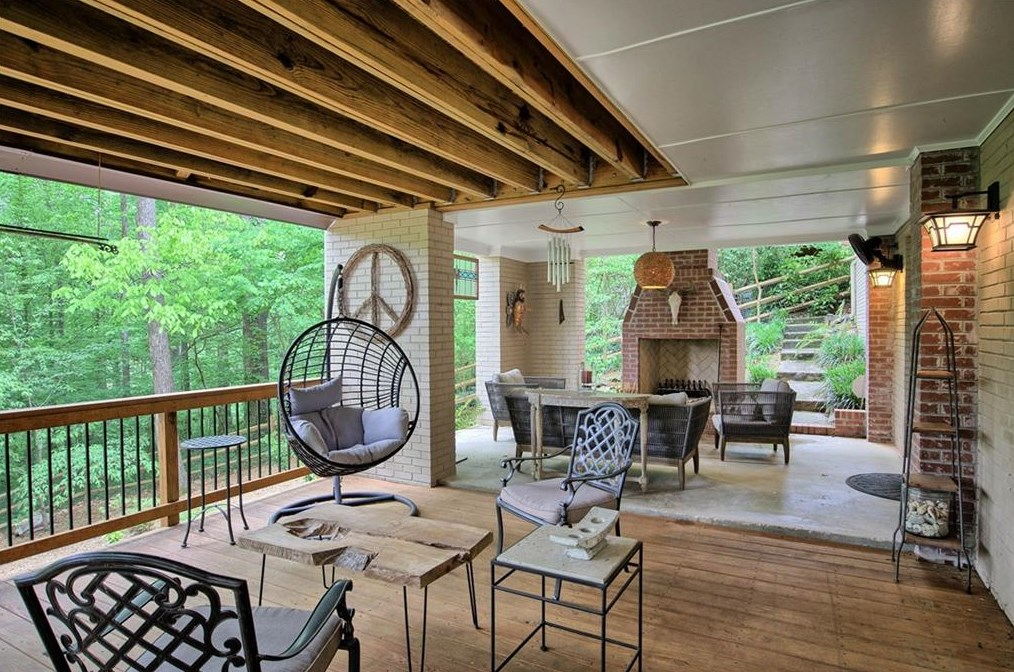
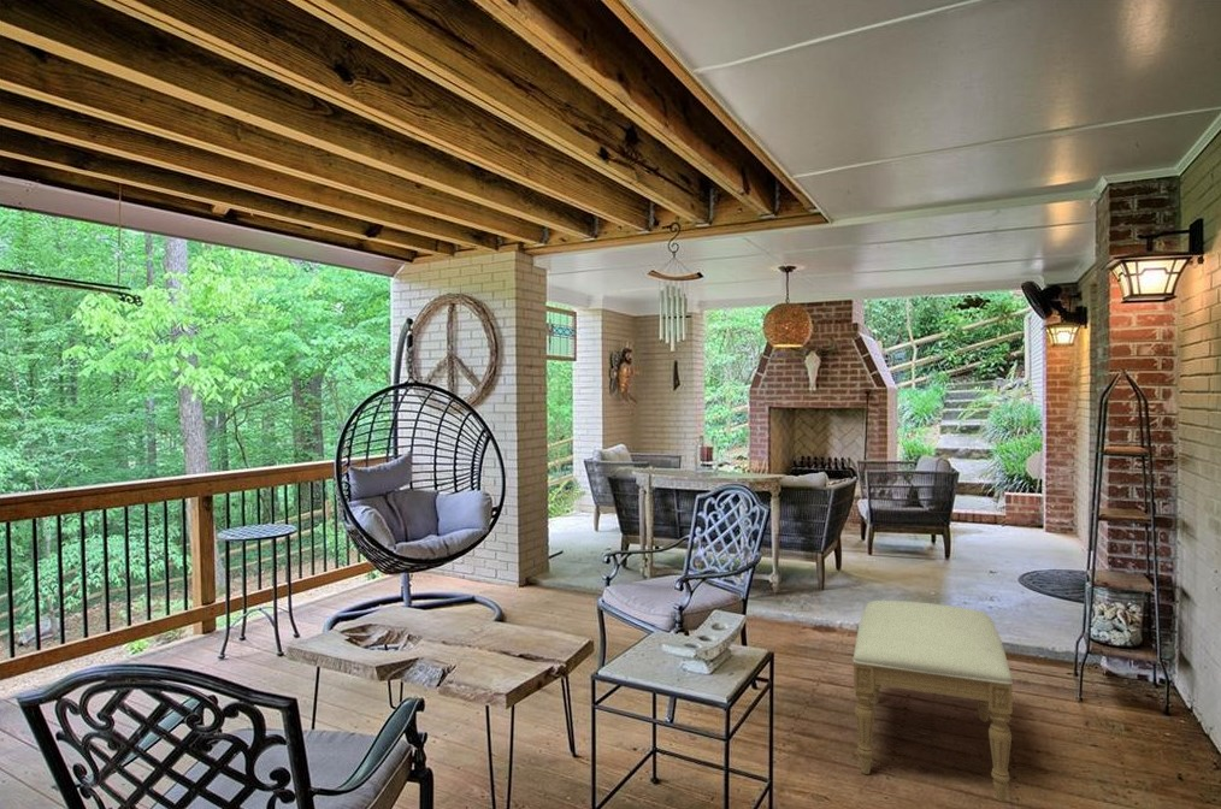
+ ottoman (927, 679)
